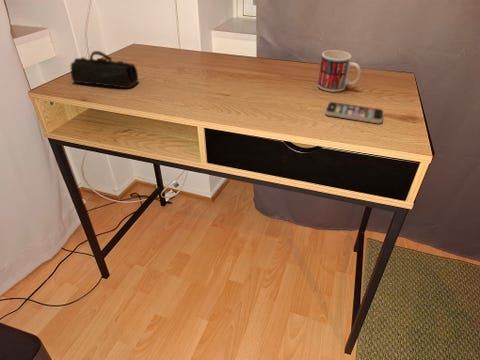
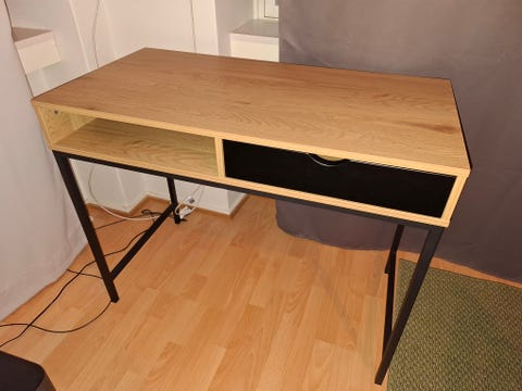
- mug (339, 71)
- smartphone (354, 112)
- pencil case (103, 66)
